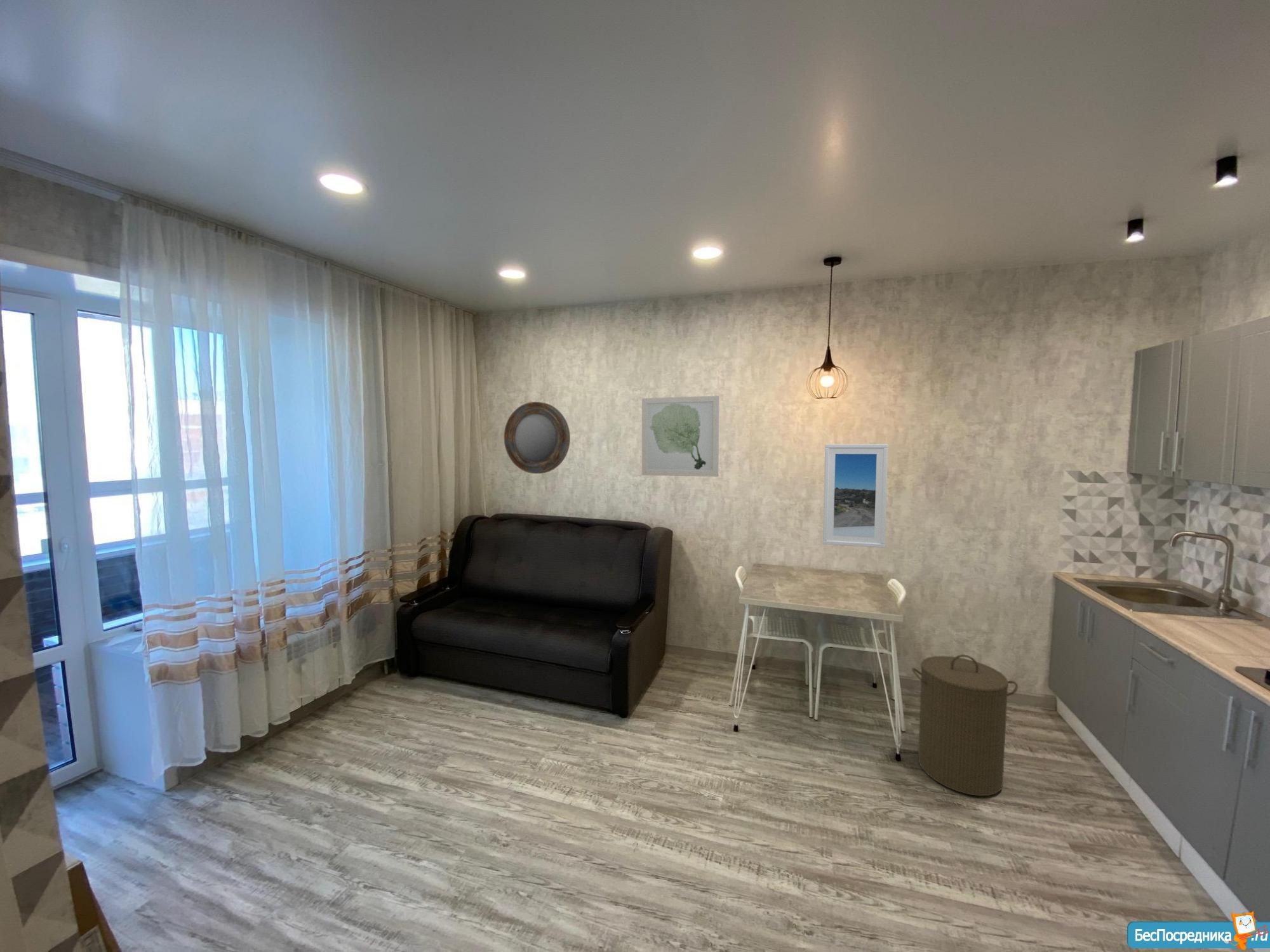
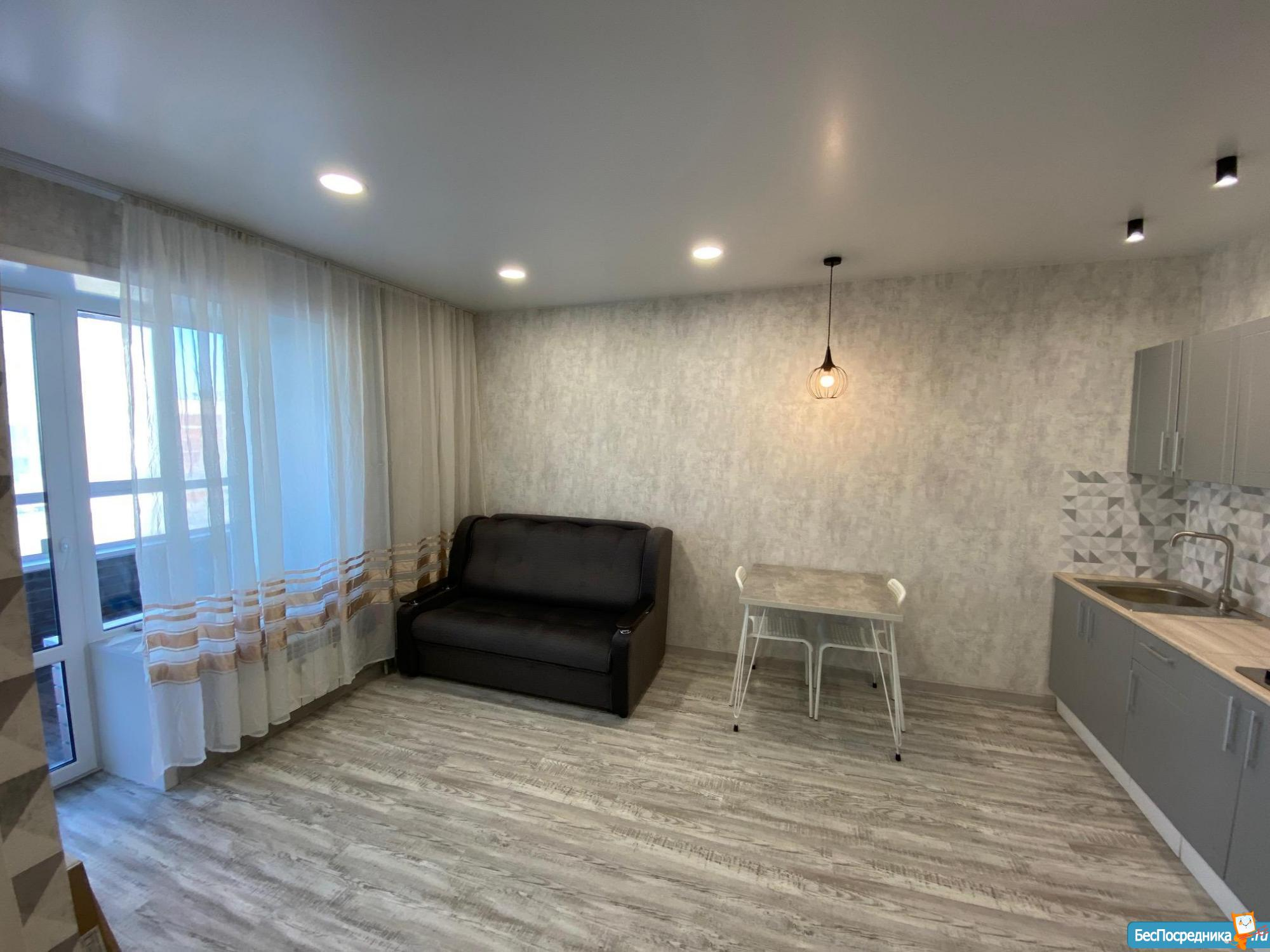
- home mirror (536, 438)
- laundry hamper (961, 713)
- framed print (854, 495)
- wall art (679, 437)
